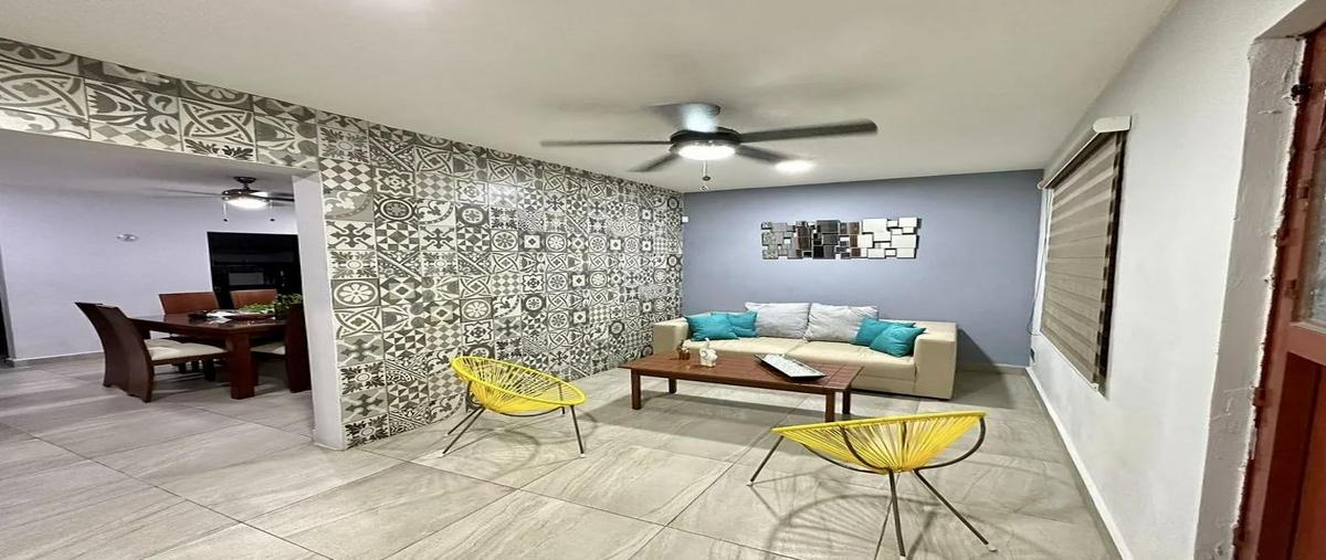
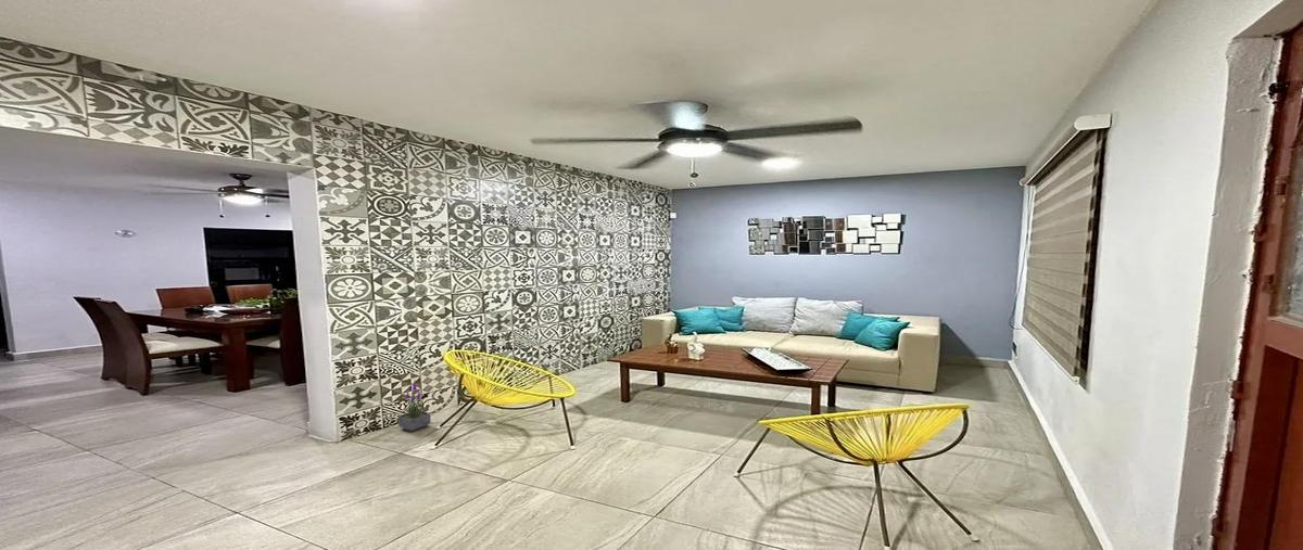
+ potted plant (414, 402)
